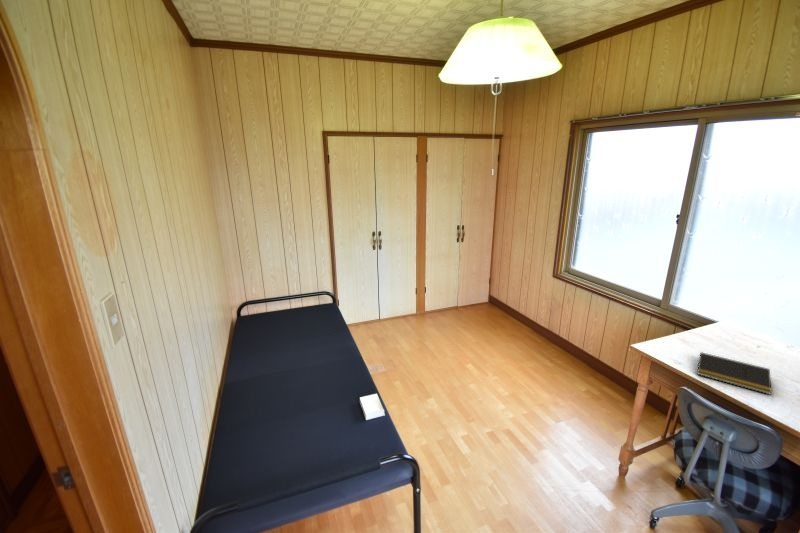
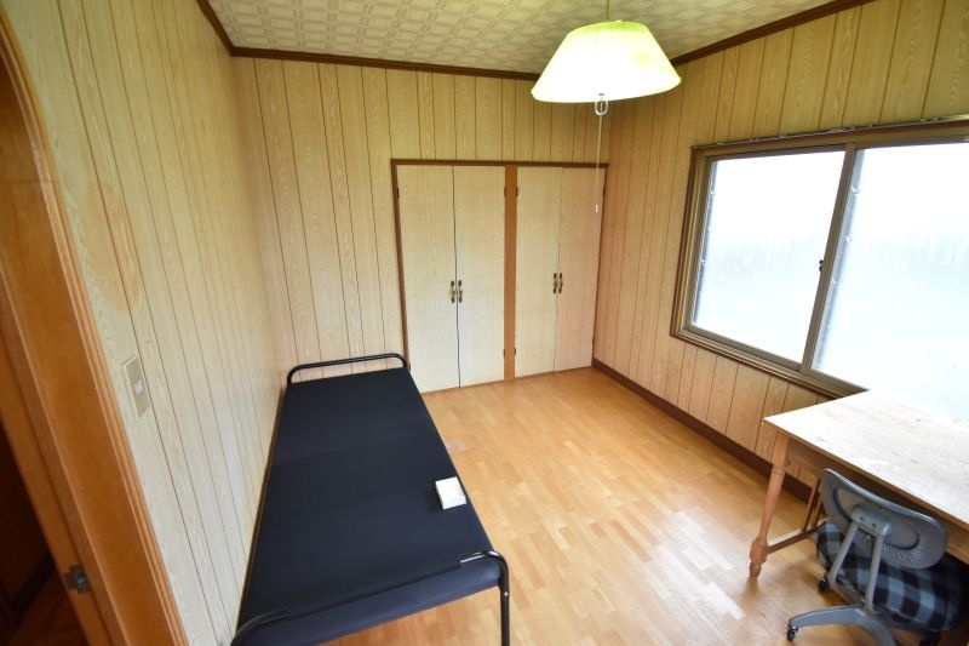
- notepad (732, 371)
